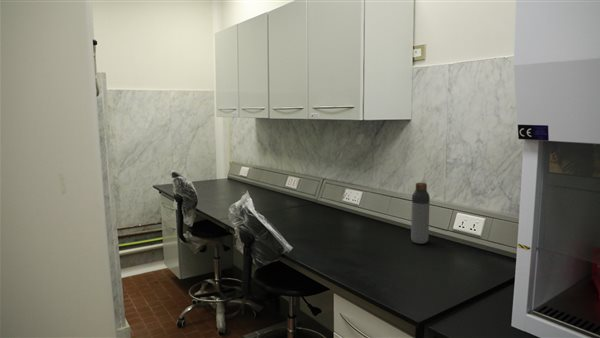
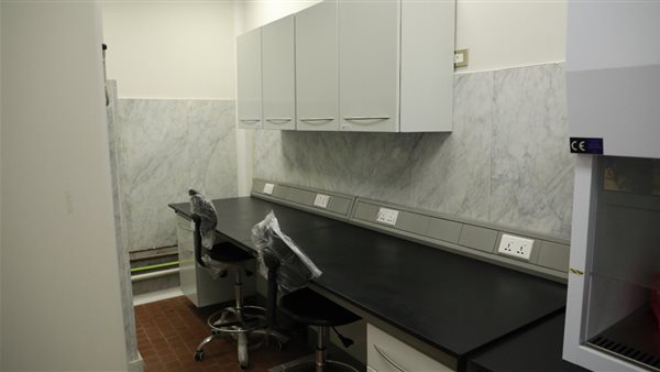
- bottle (420, 212)
